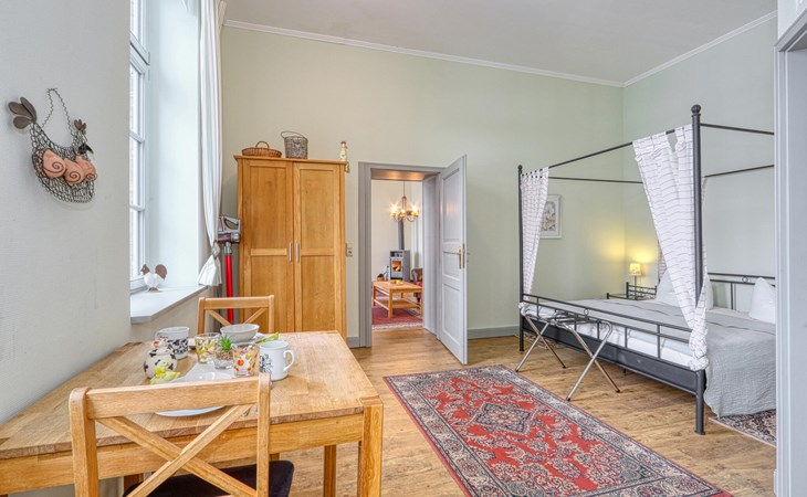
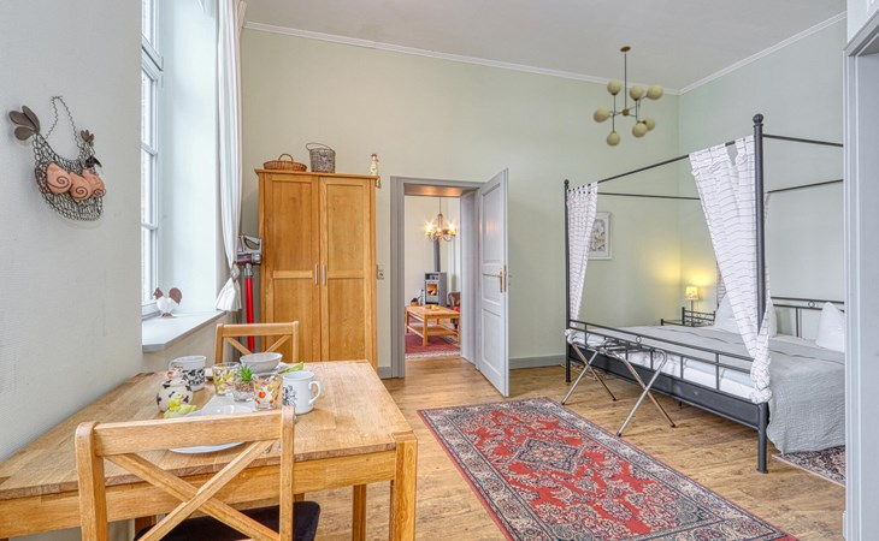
+ chandelier (625, 95)
